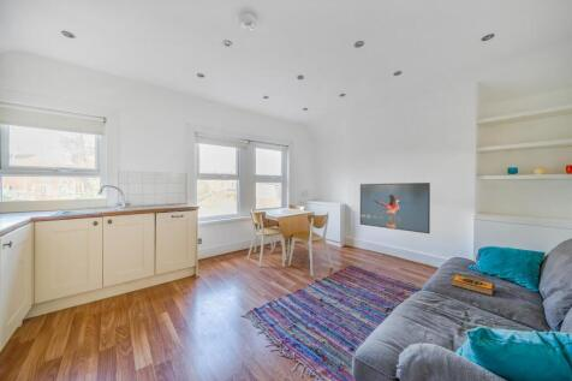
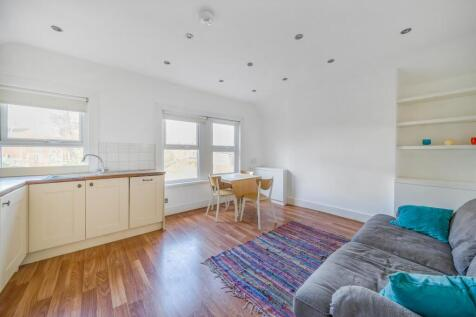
- hardback book (472, 284)
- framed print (391, 206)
